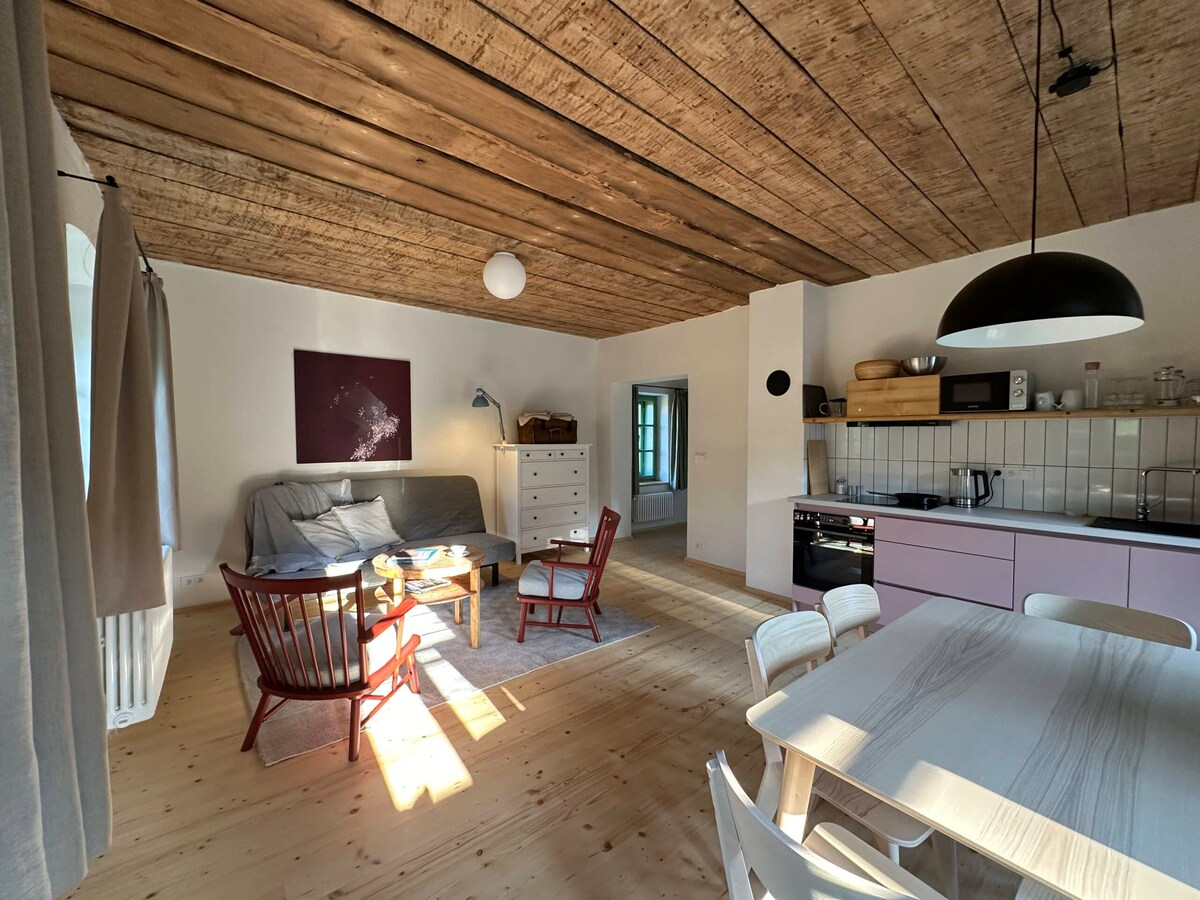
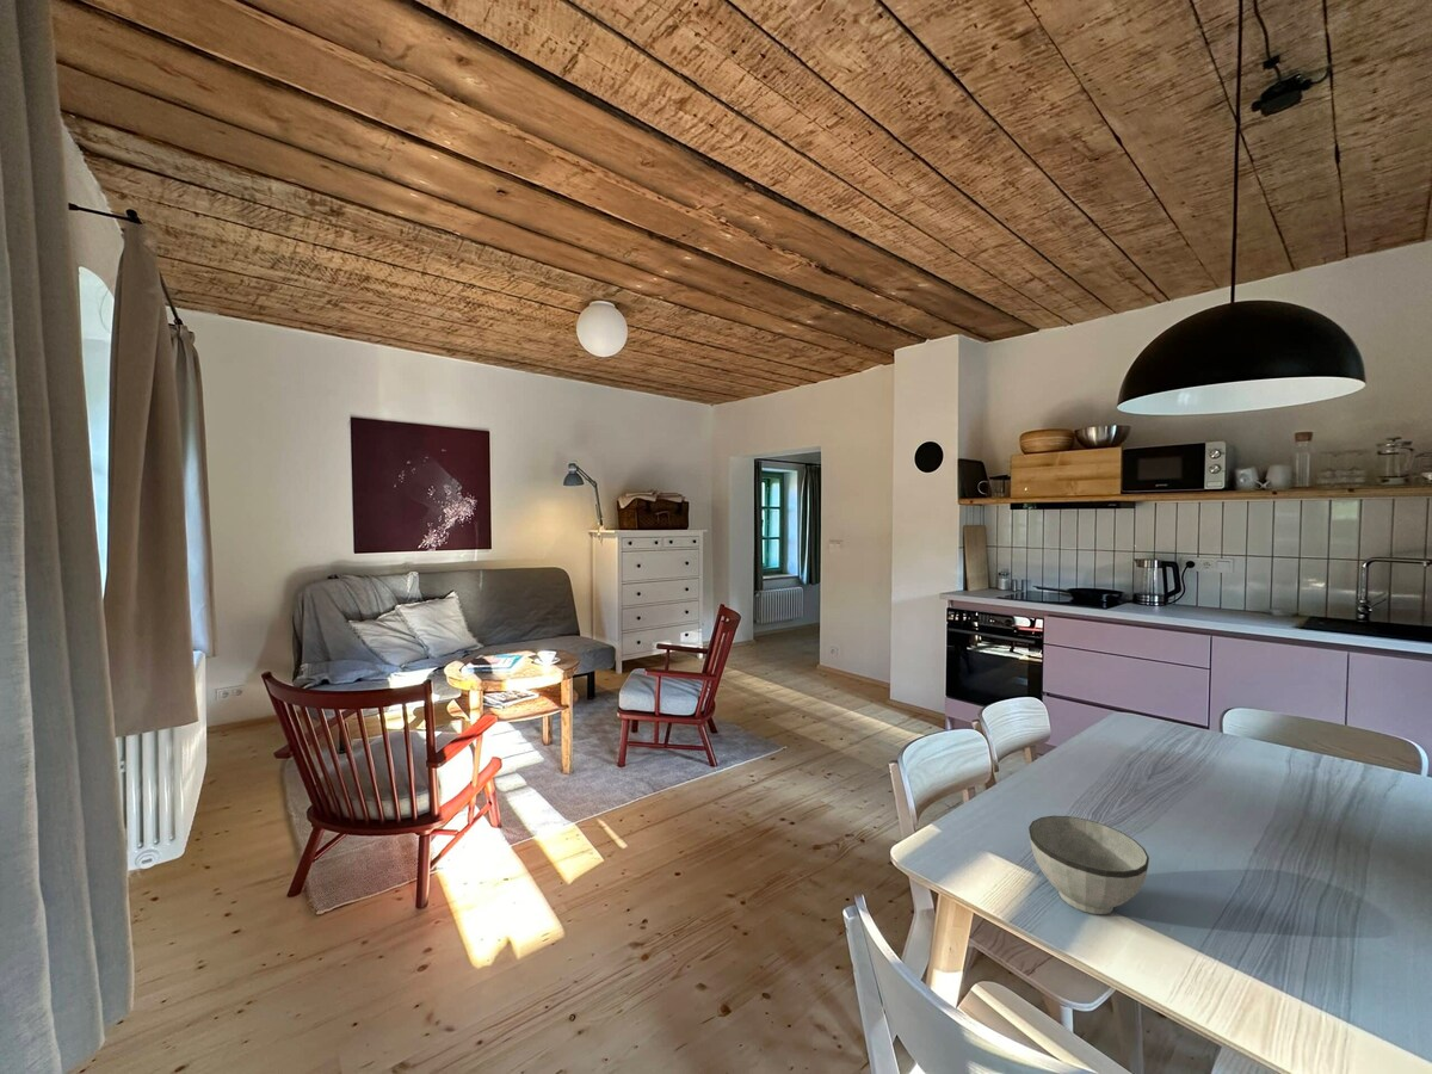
+ bowl (1085, 870)
